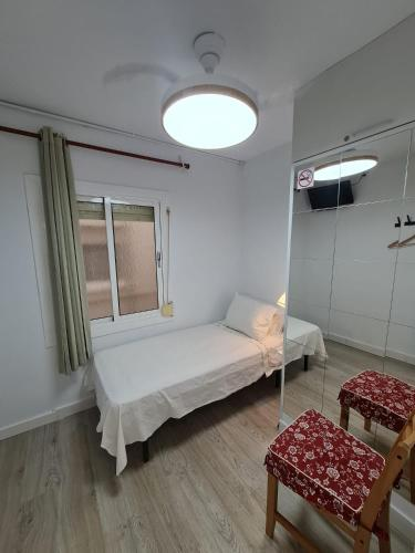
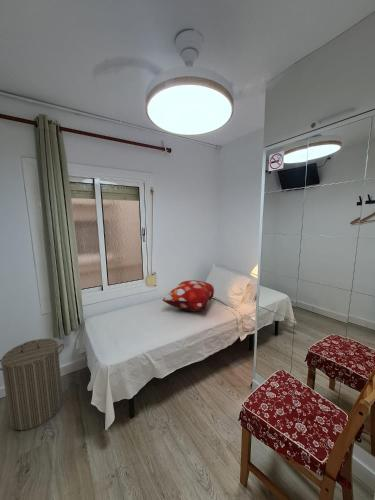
+ laundry hamper (34, 376)
+ decorative pillow (190, 294)
